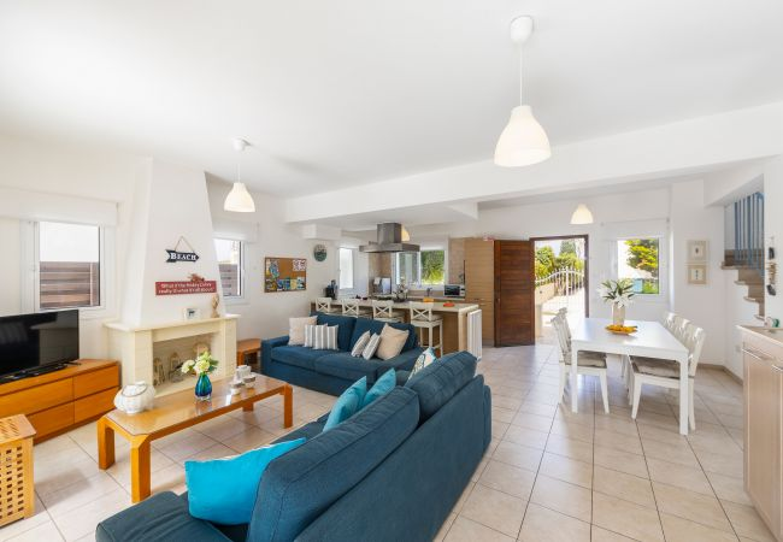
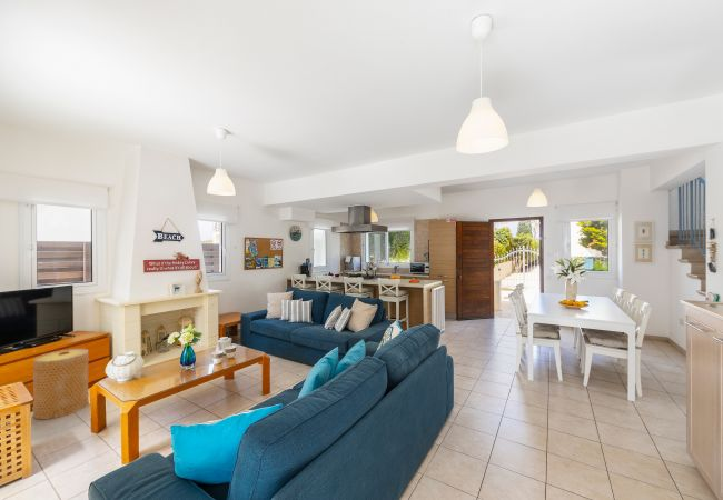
+ basket (61, 381)
